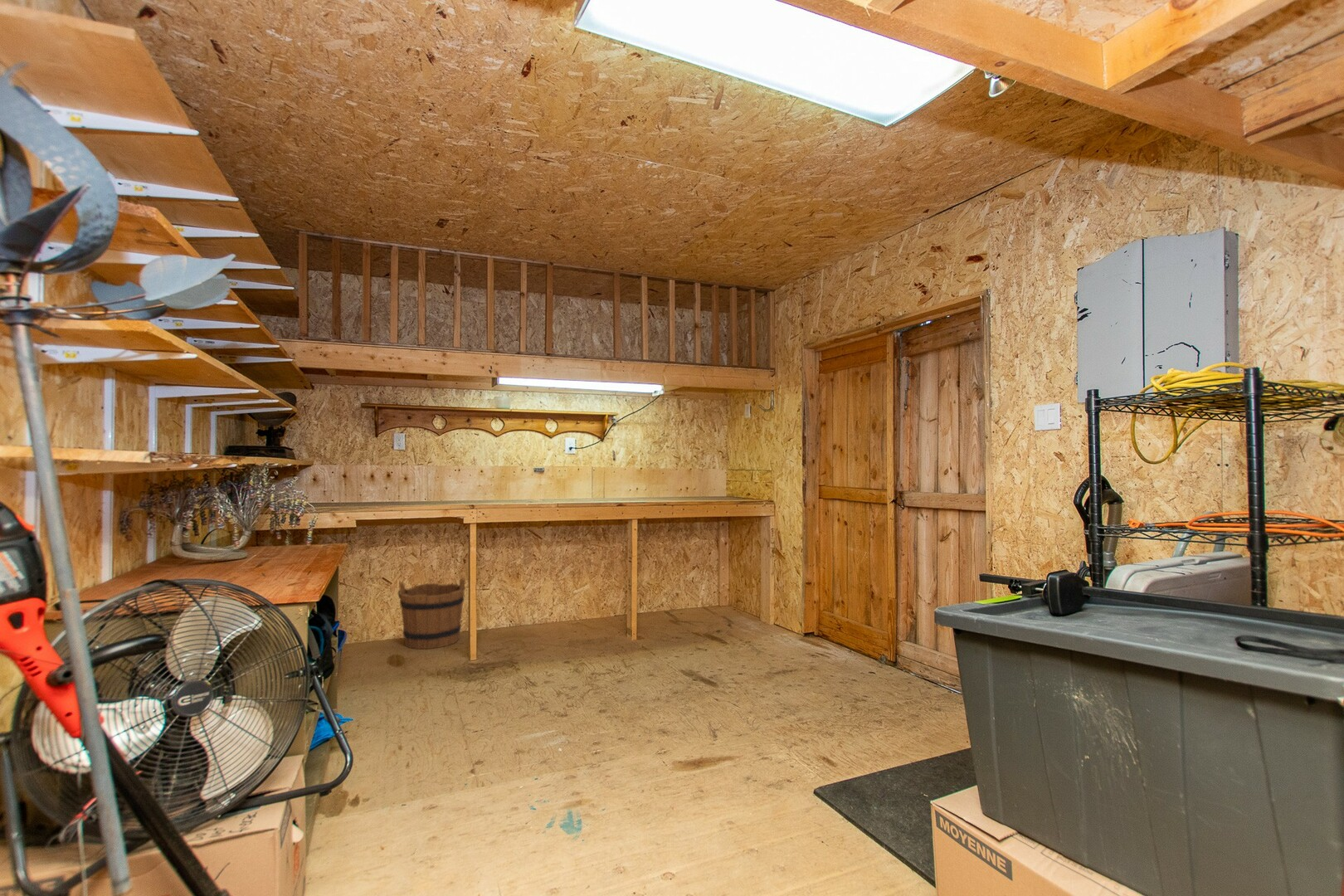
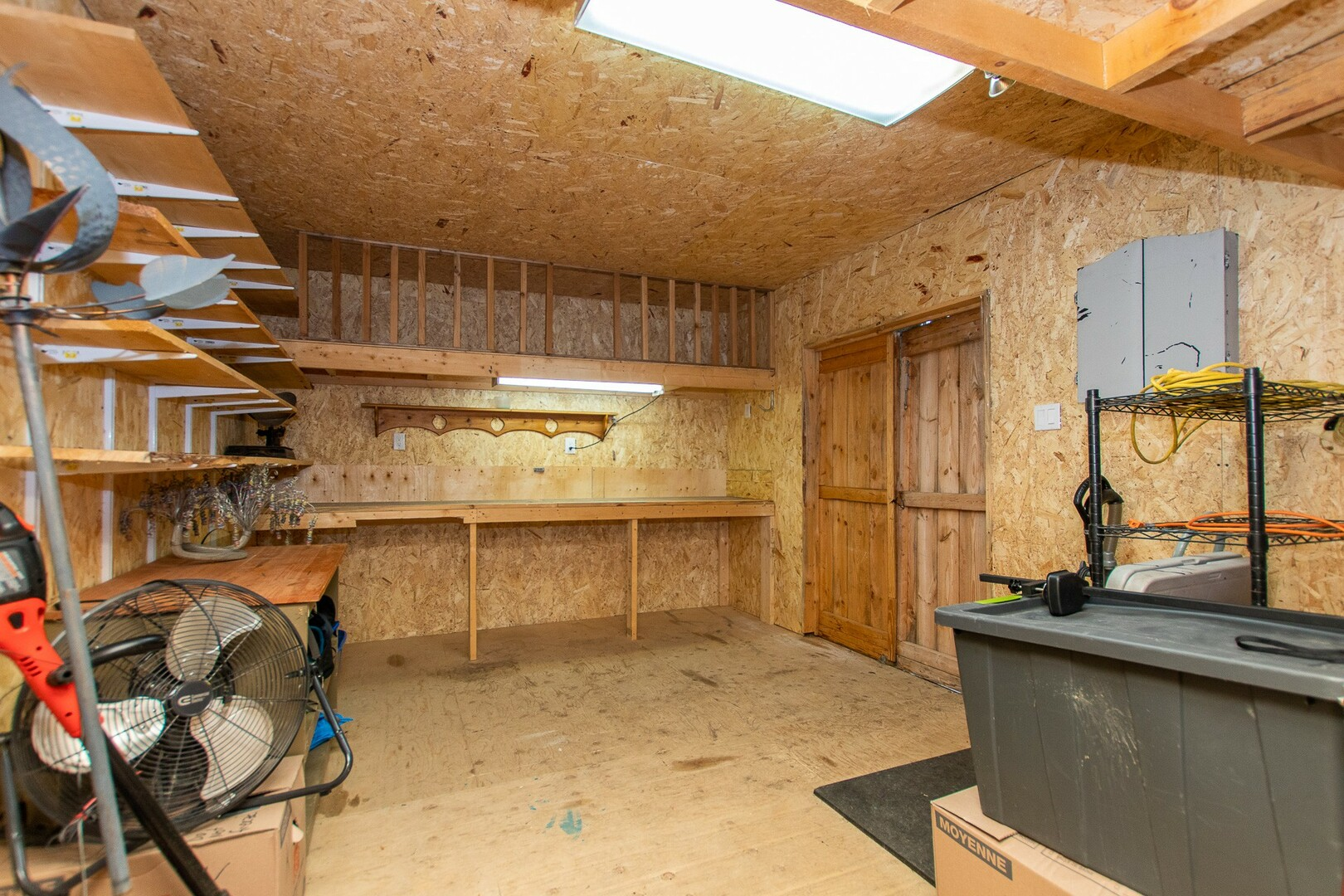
- bucket (431, 611)
